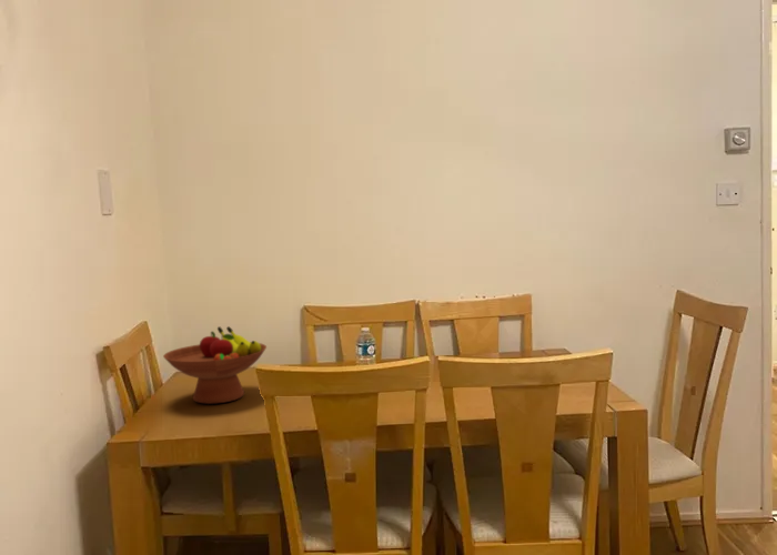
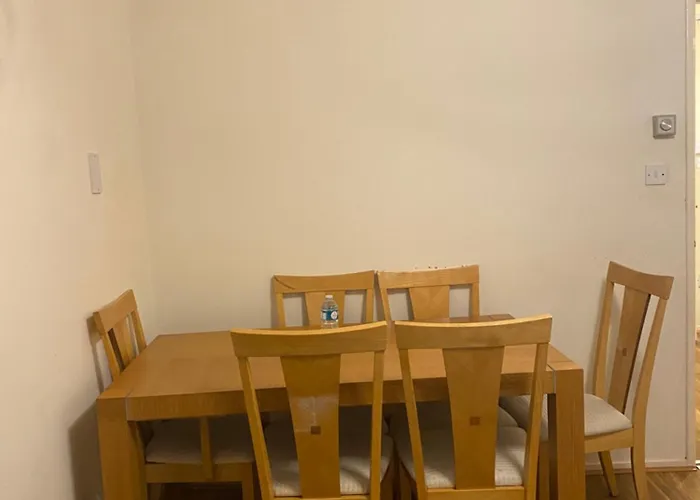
- fruit bowl (216, 365)
